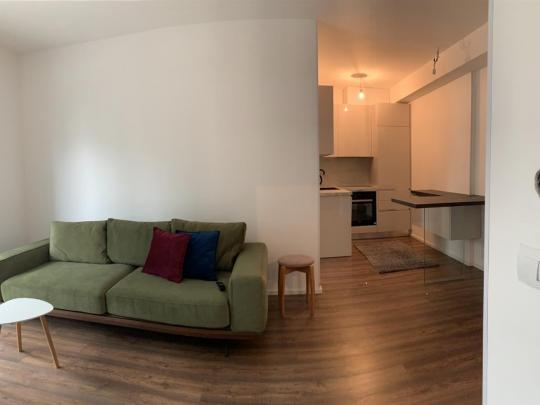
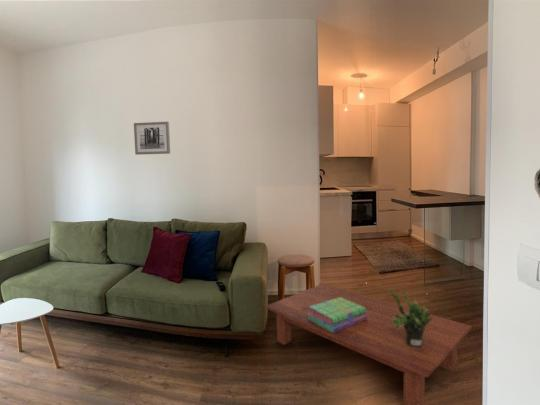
+ coffee table (359, 334)
+ stack of books (337, 312)
+ potted plant (406, 319)
+ wall art (152, 138)
